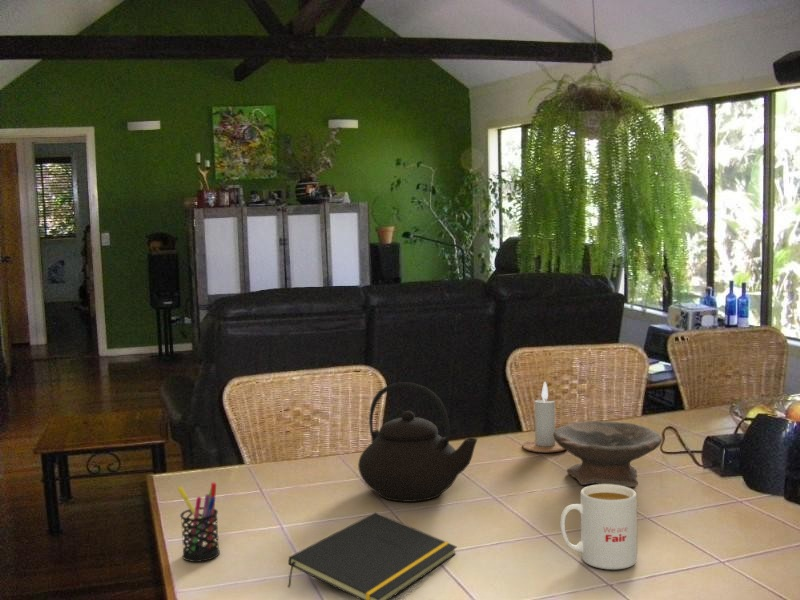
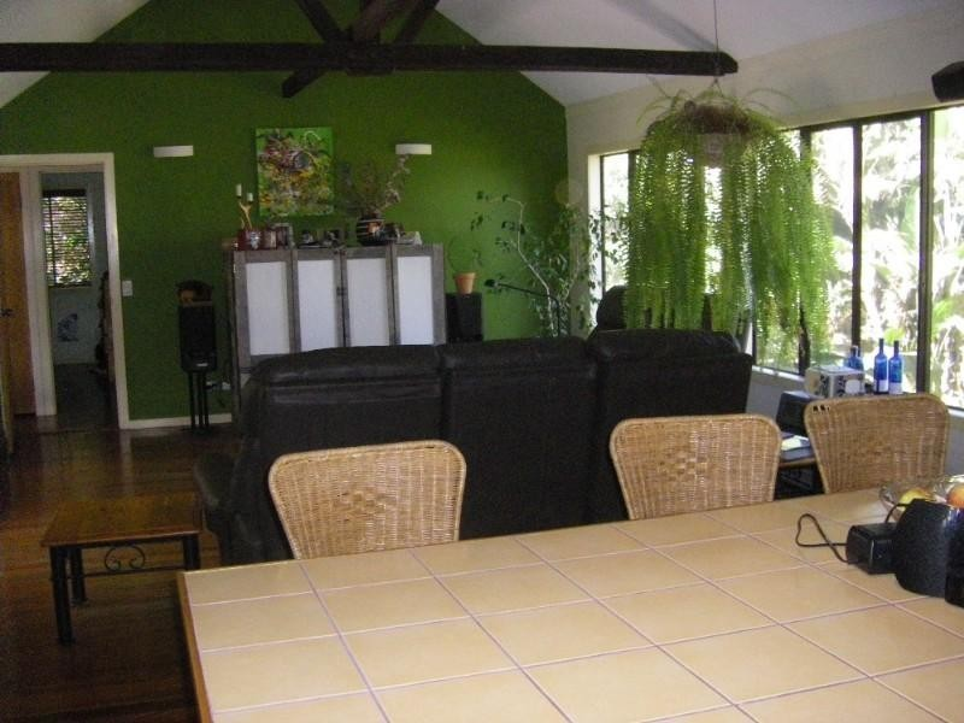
- notepad (375, 555)
- teapot (418, 438)
- bowl (607, 455)
- candle (544, 414)
- mug (598, 526)
- pen holder (203, 517)
